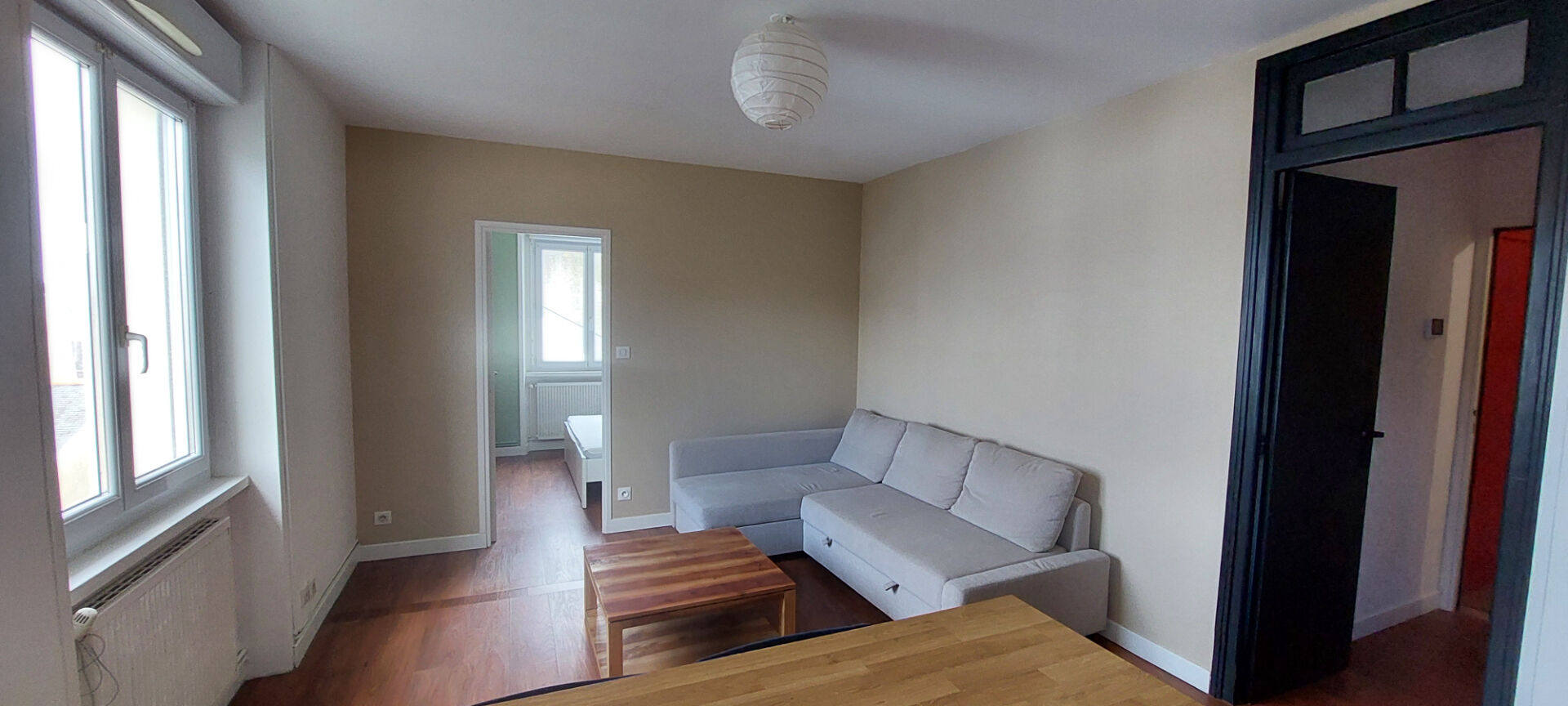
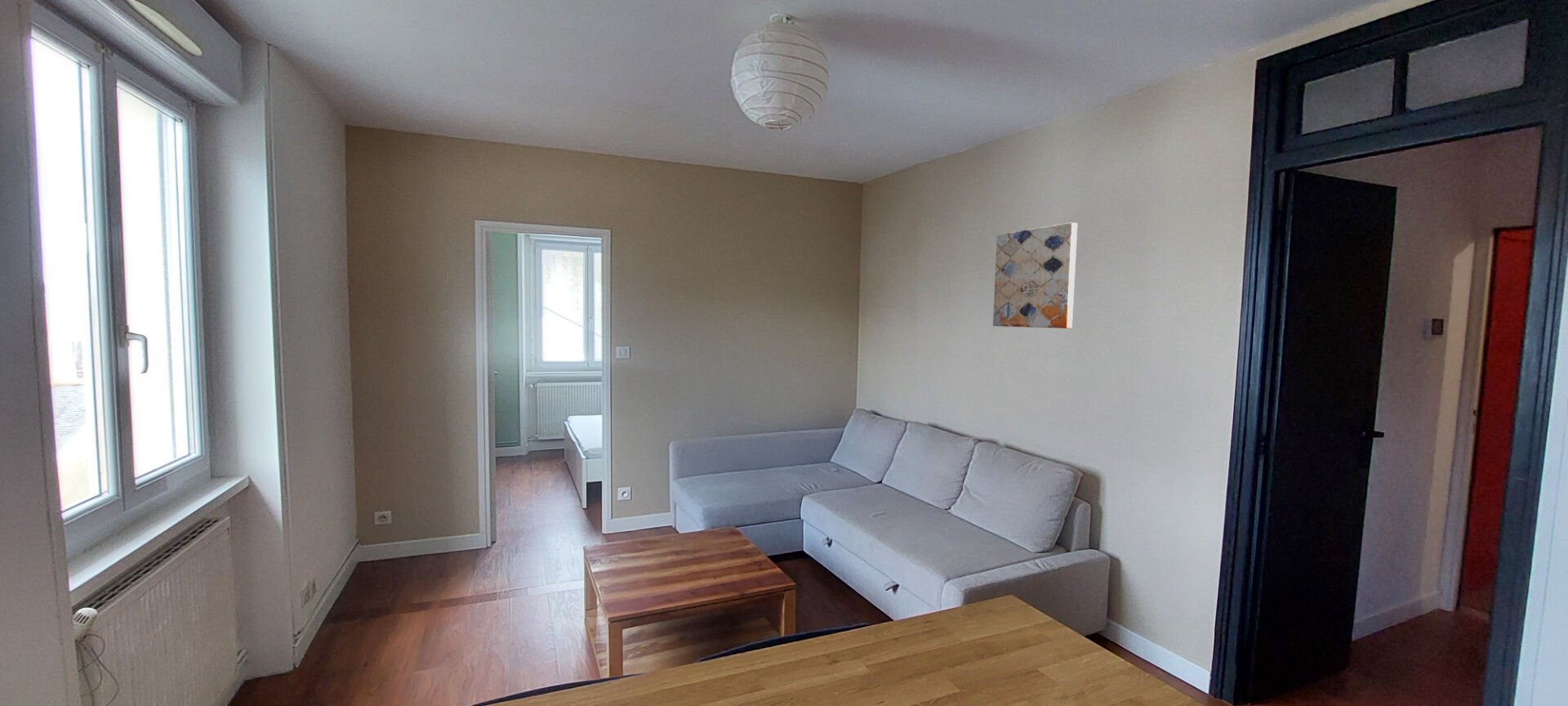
+ wall art (1032, 278)
